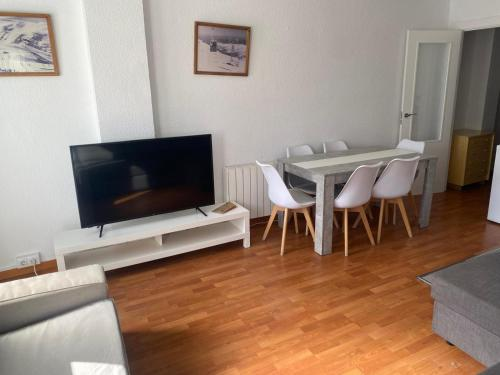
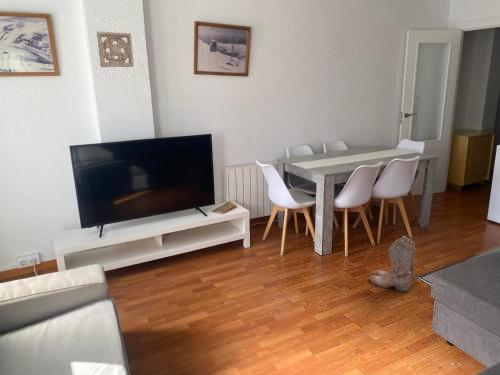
+ wall ornament (115, 50)
+ boots (392, 260)
